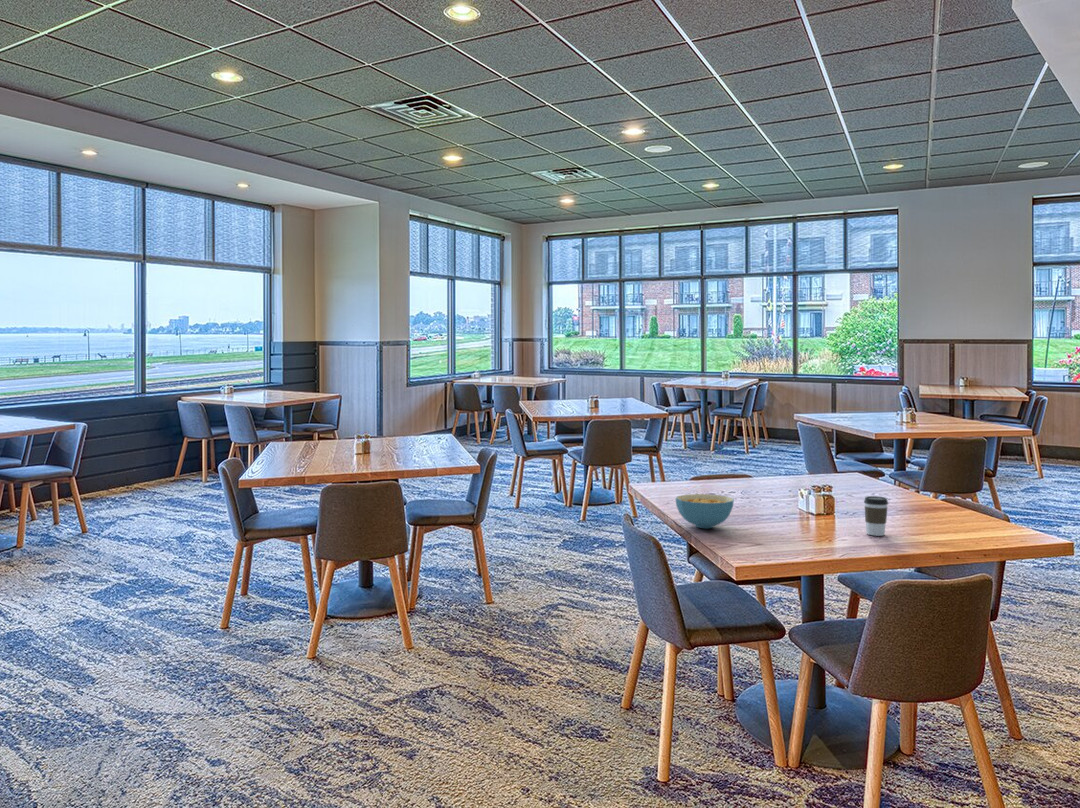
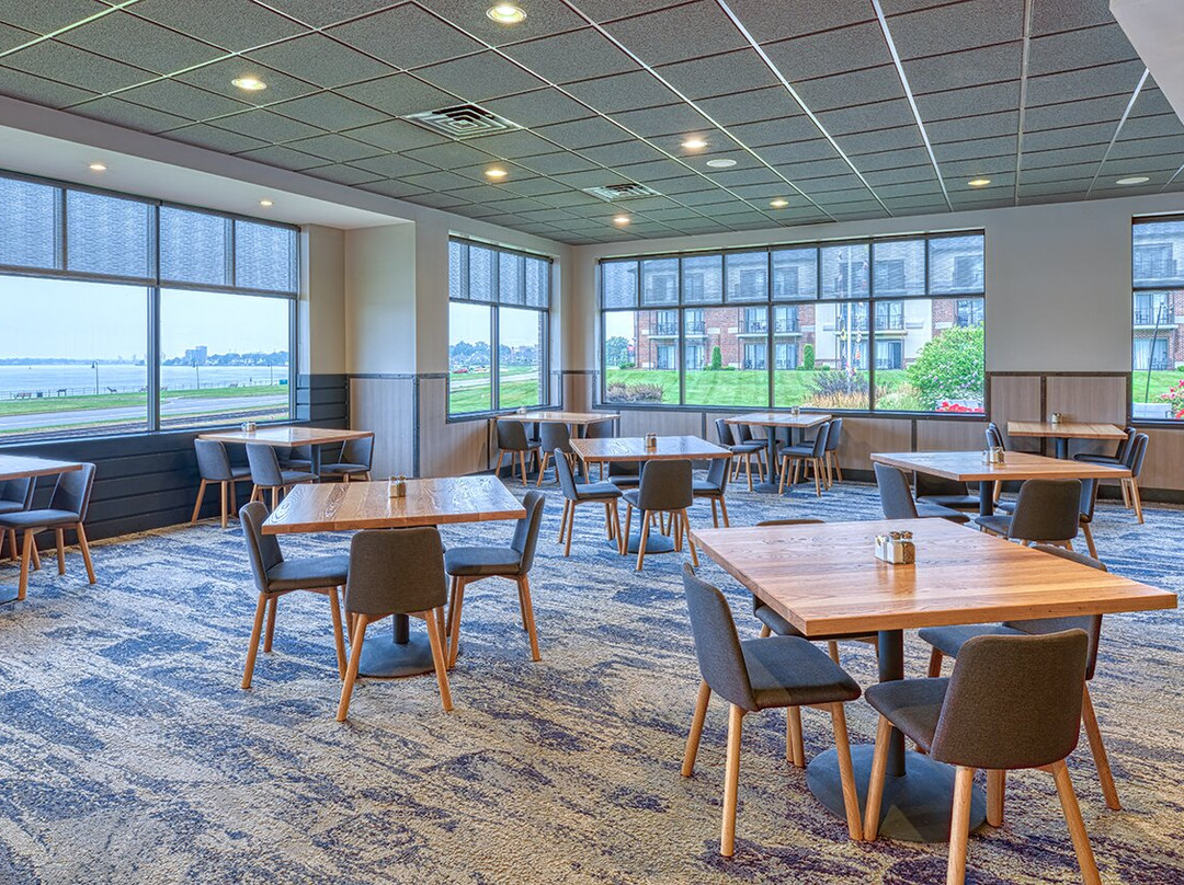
- cereal bowl (704, 512)
- coffee cup (875, 515)
